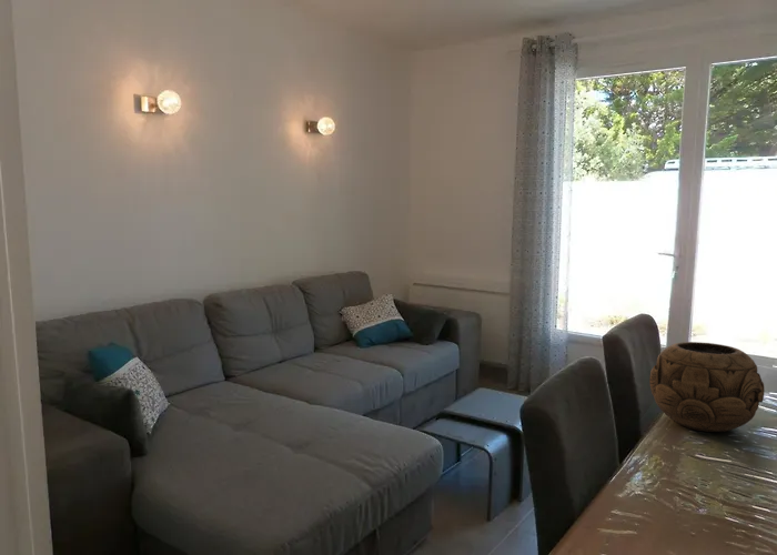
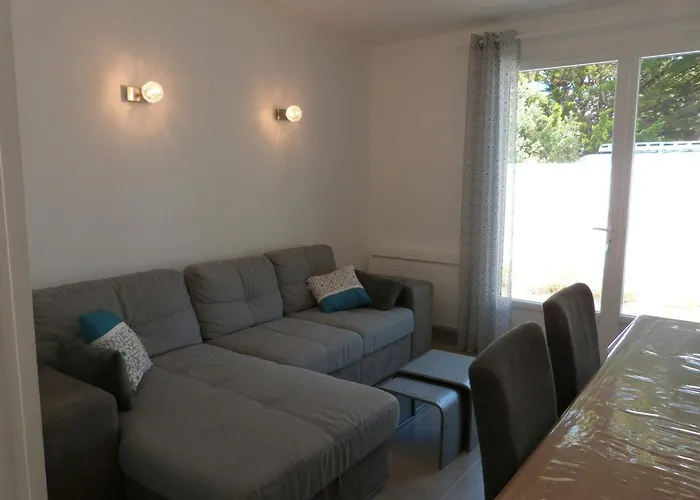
- decorative bowl (704, 385)
